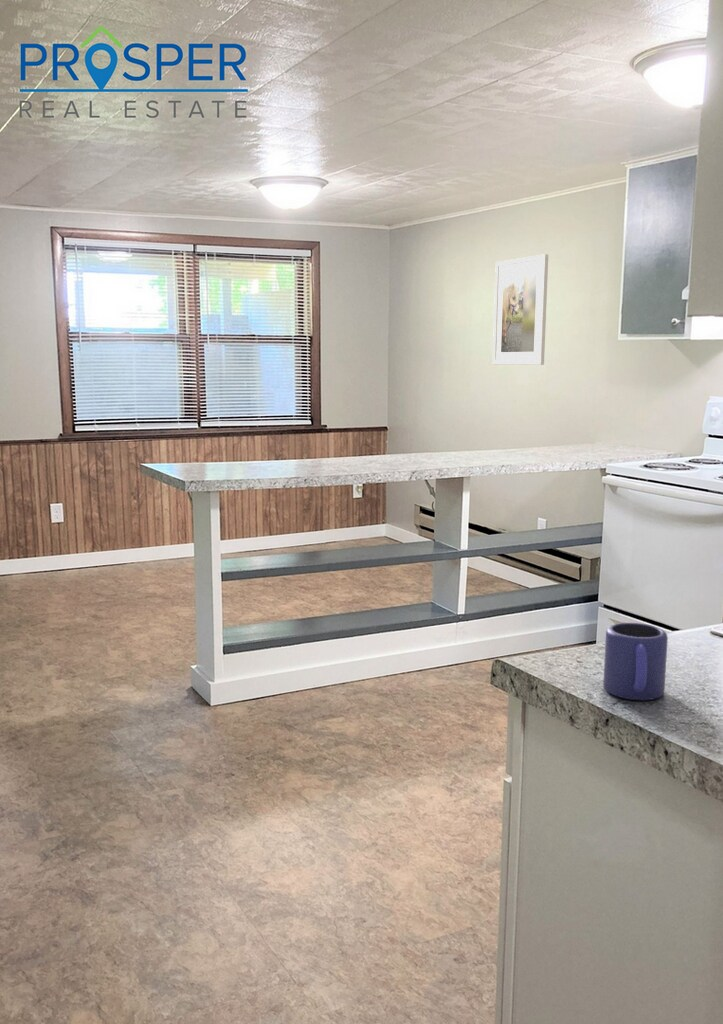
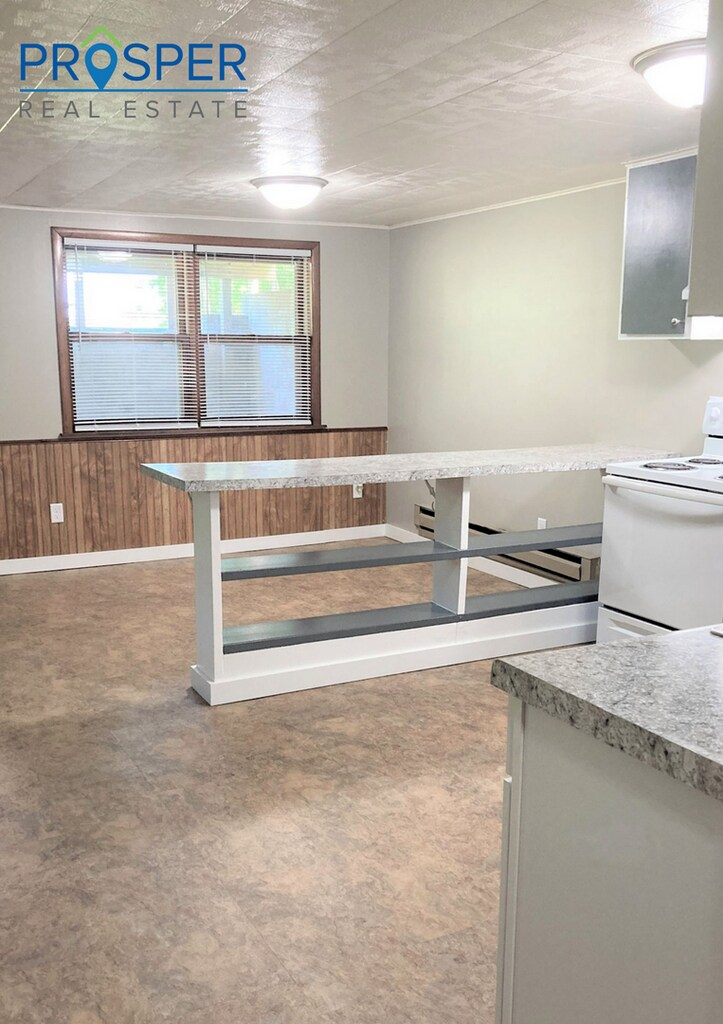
- mug (636, 663)
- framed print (519, 312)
